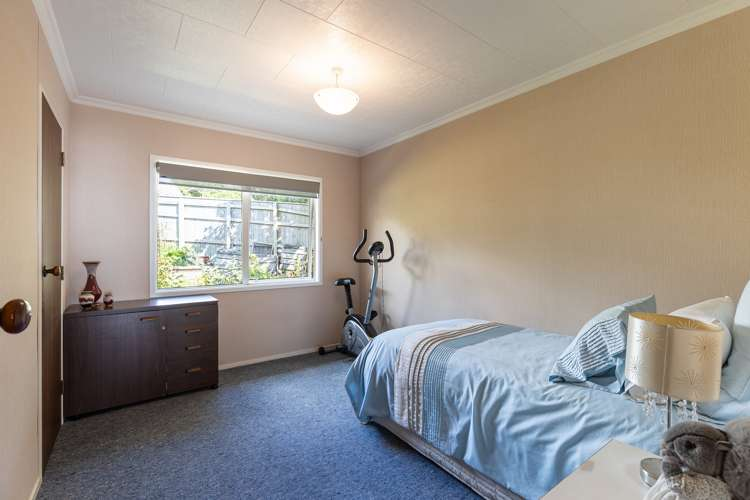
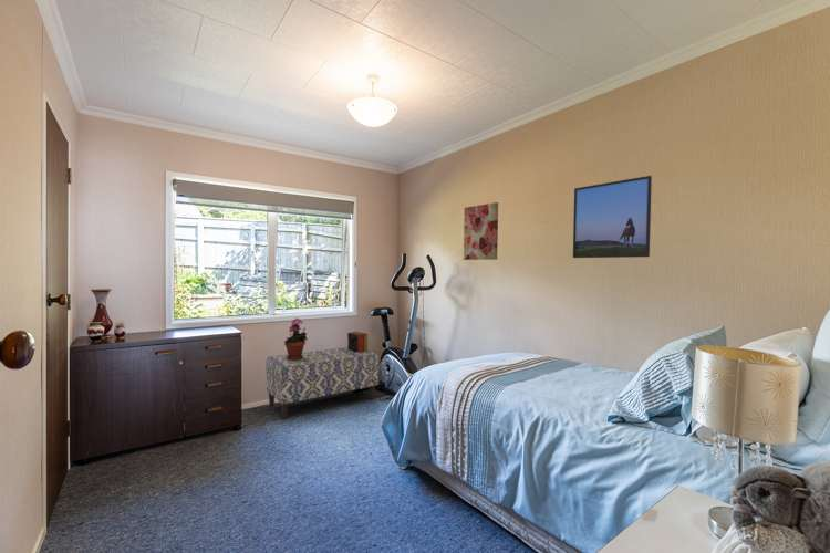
+ bench (323, 378)
+ decorative box (356, 341)
+ wall art (479, 232)
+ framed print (609, 220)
+ potted plant (295, 337)
